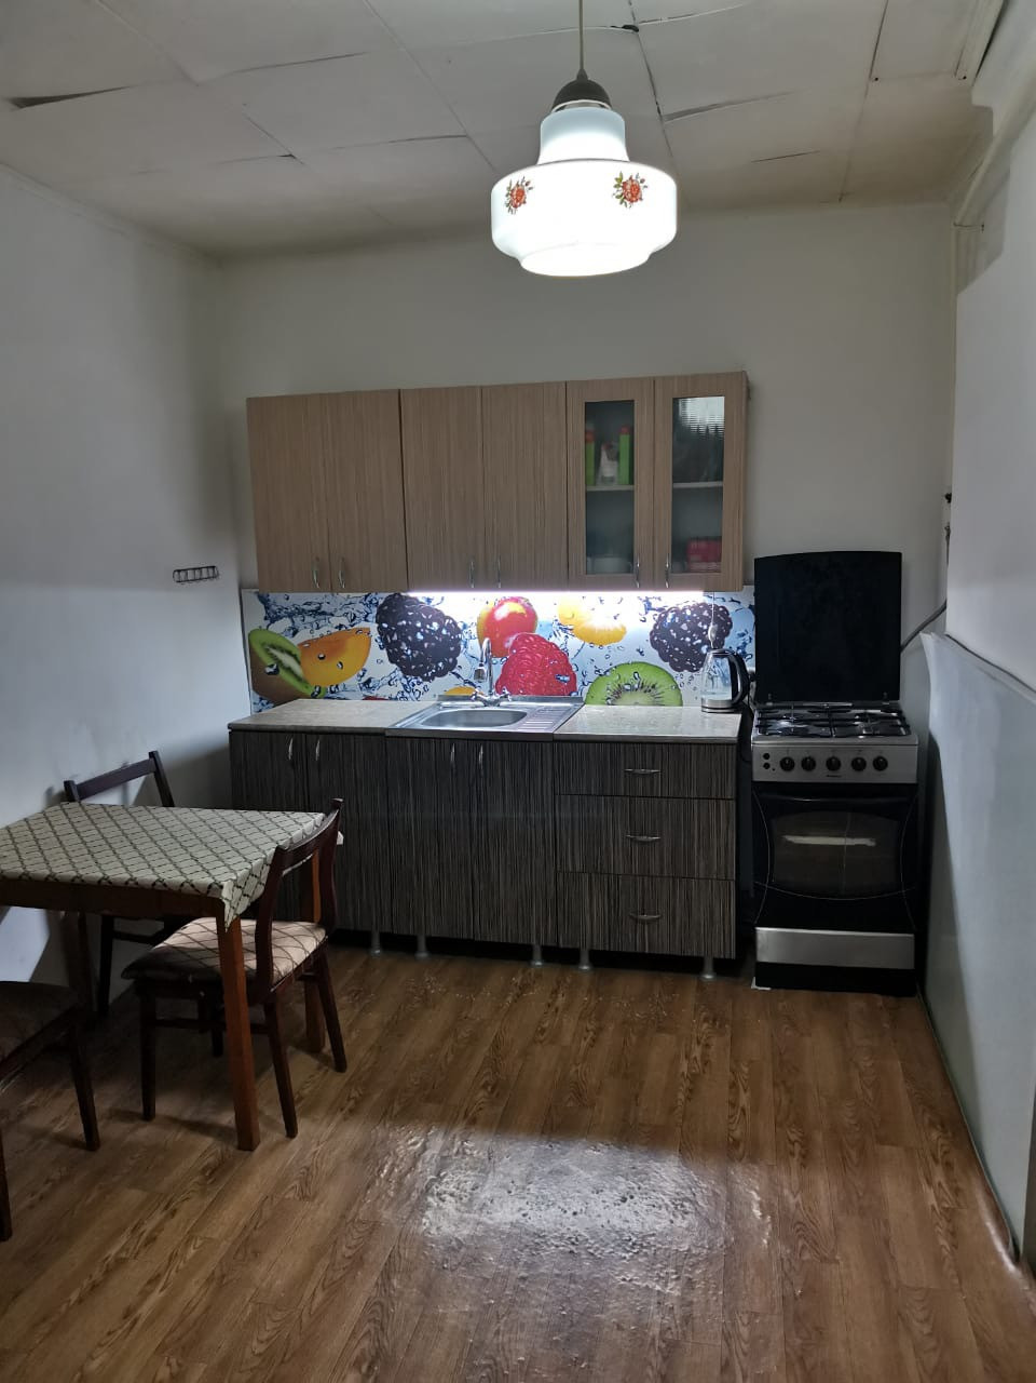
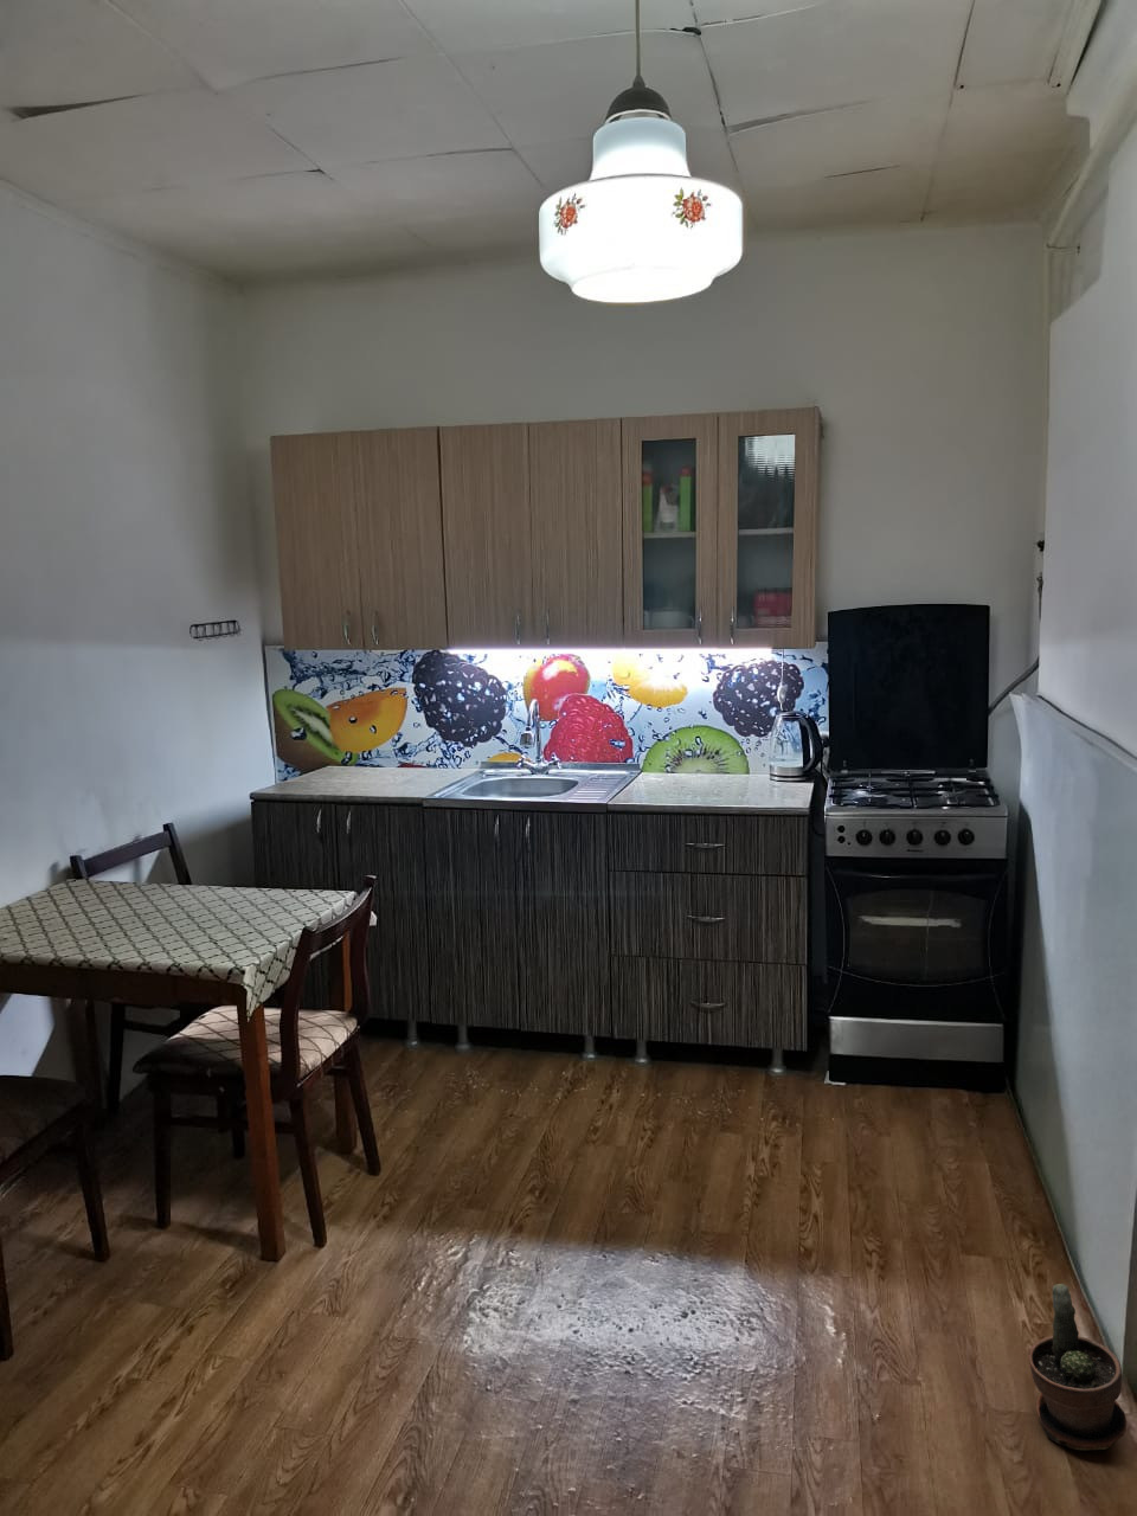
+ potted plant (1077, 1366)
